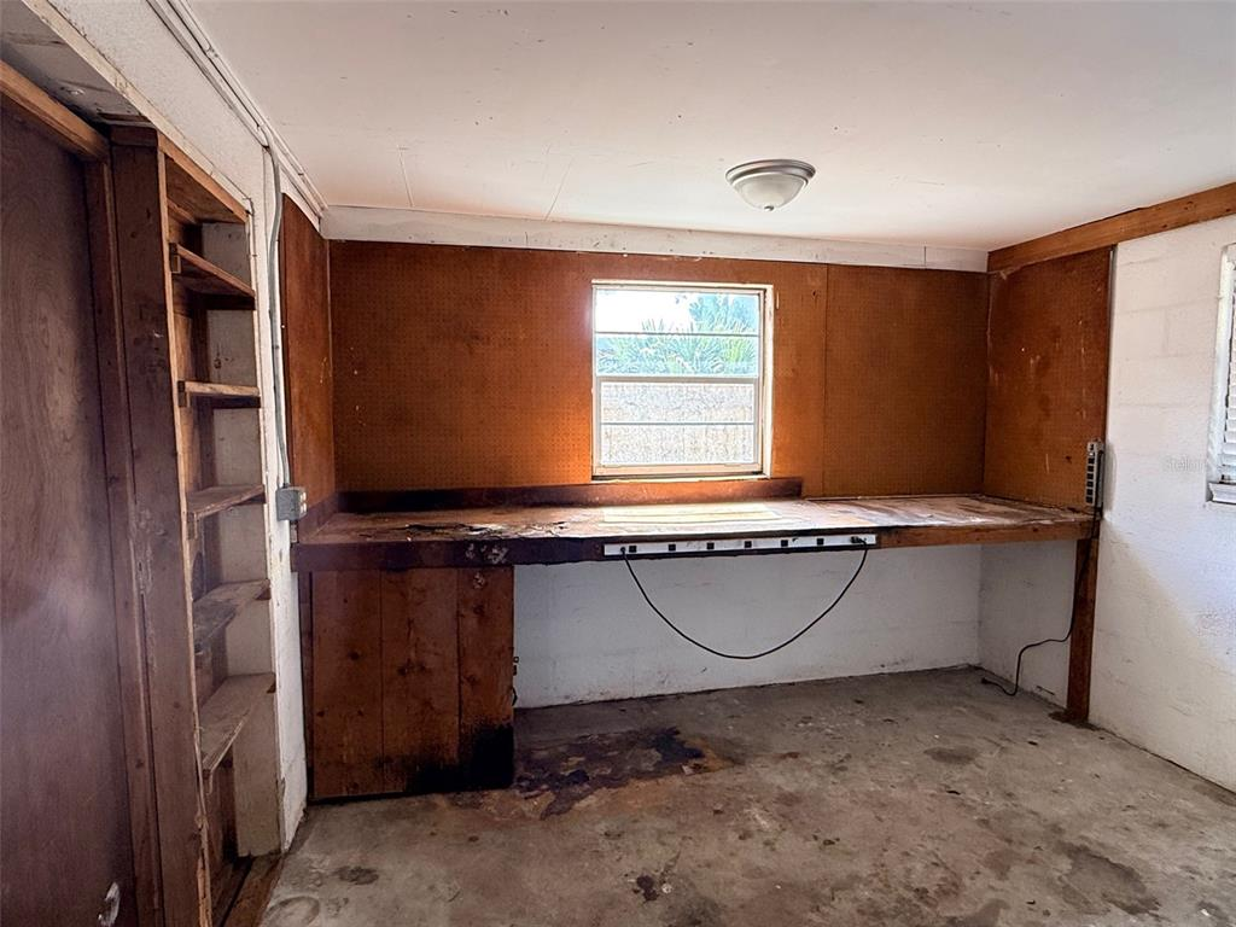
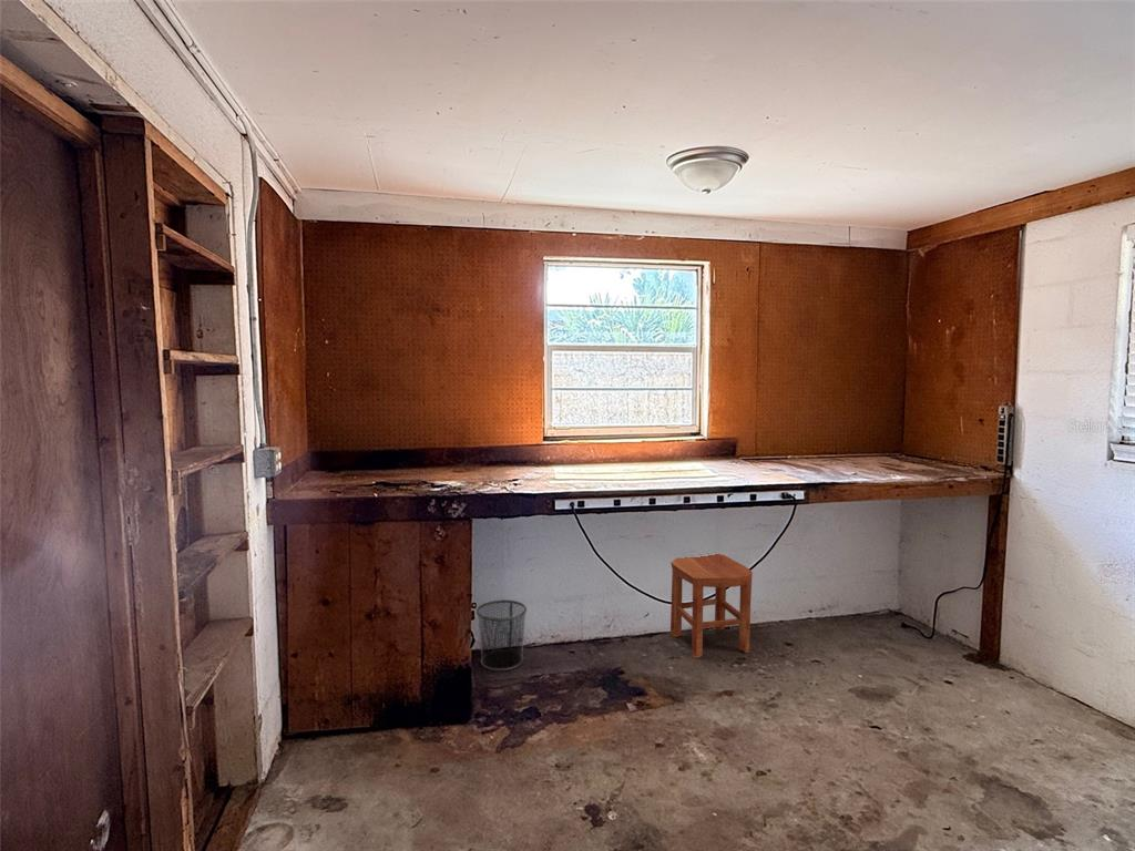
+ stool (709, 603)
+ waste bin (501, 635)
